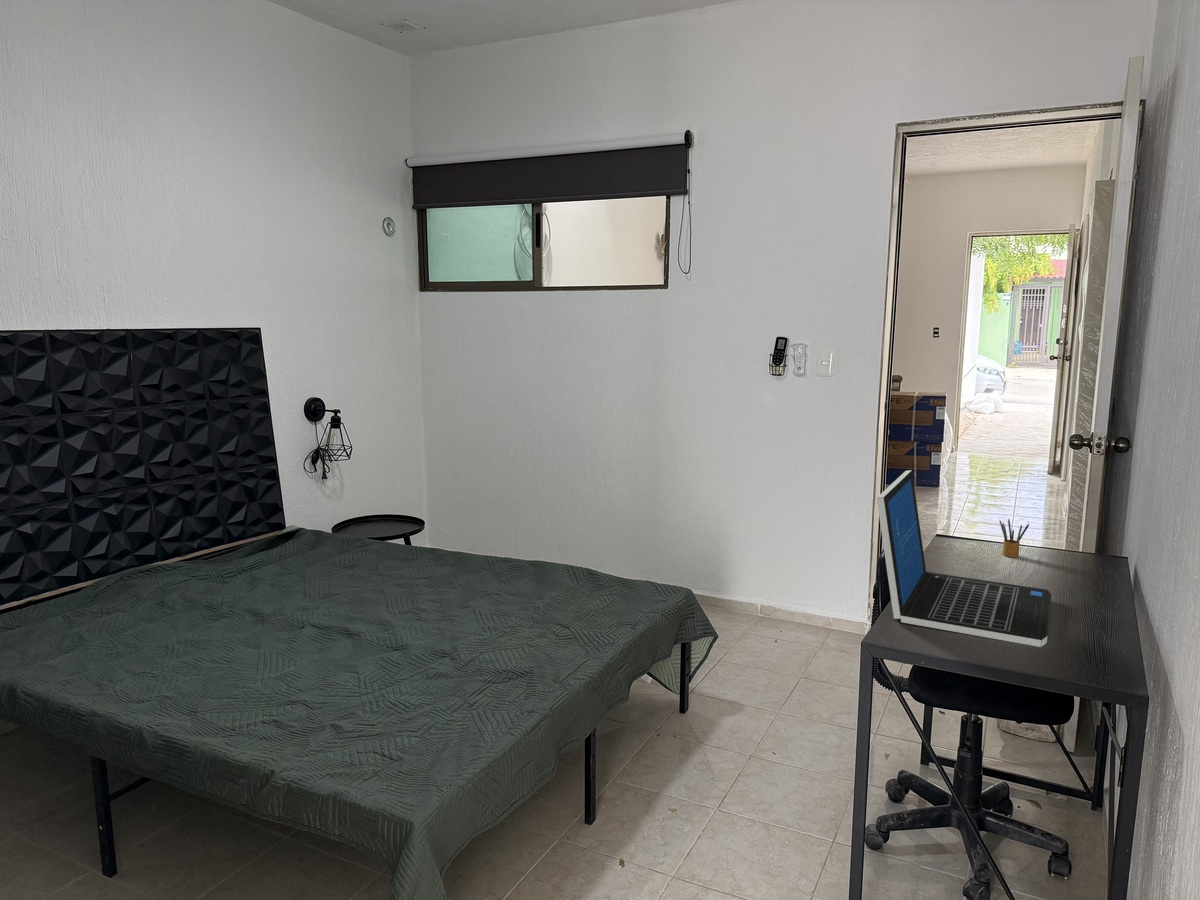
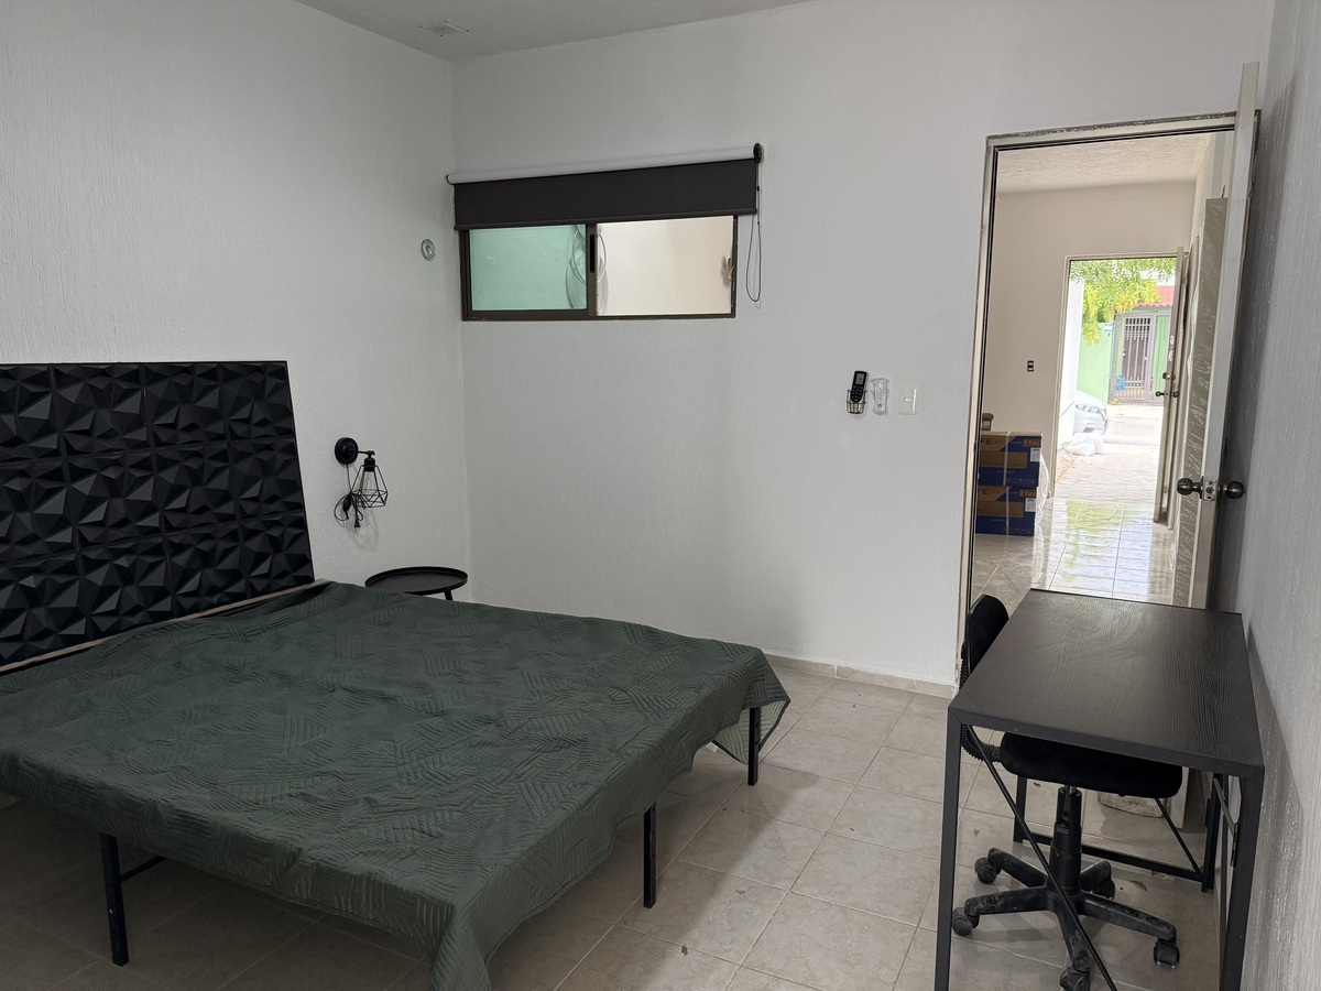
- laptop (964, 577)
- pencil box (1012, 538)
